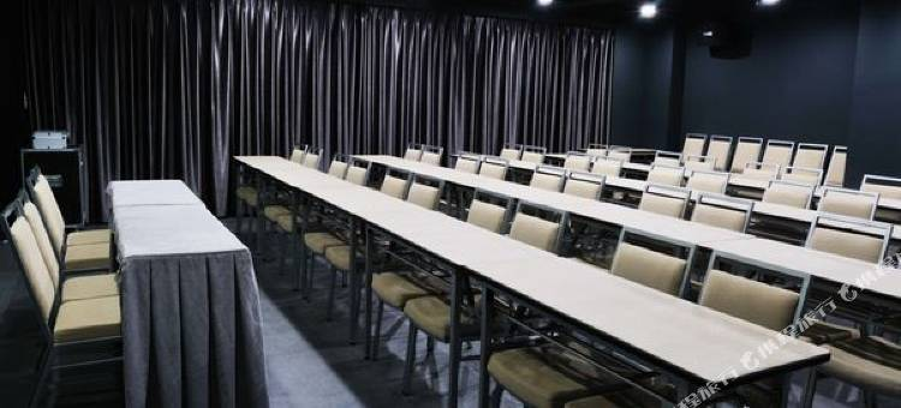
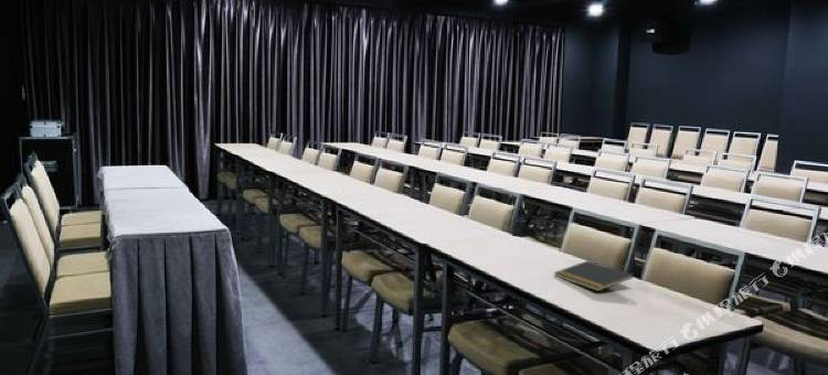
+ notepad (592, 275)
